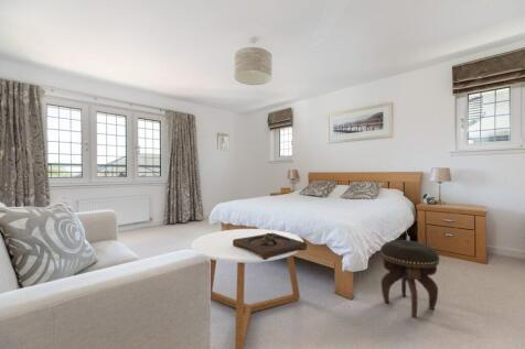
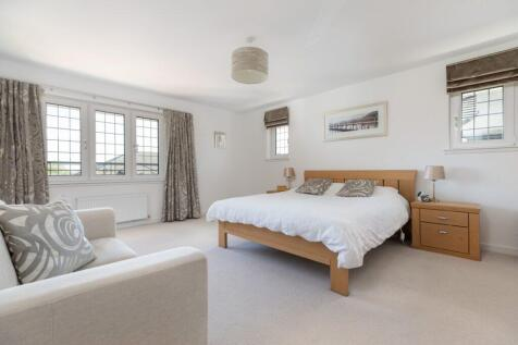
- footstool (408, 274)
- wooden tray (268, 240)
- coffee table (244, 275)
